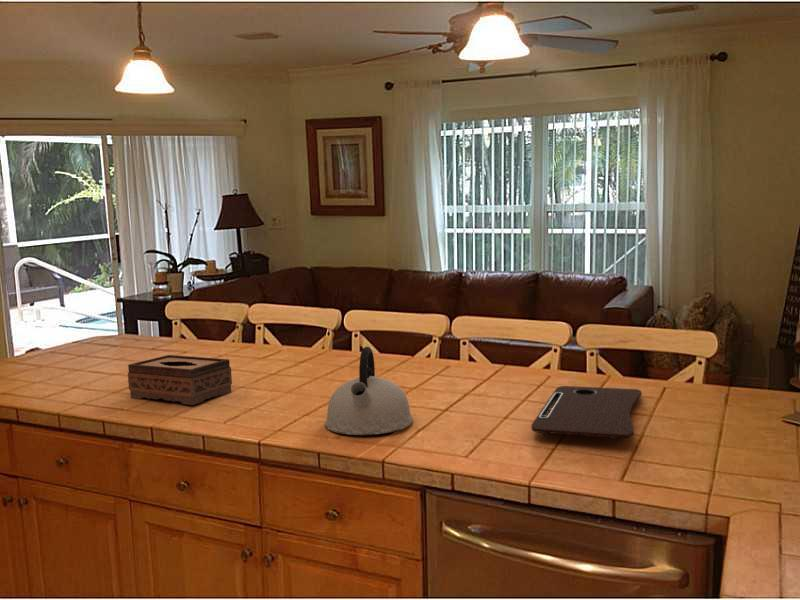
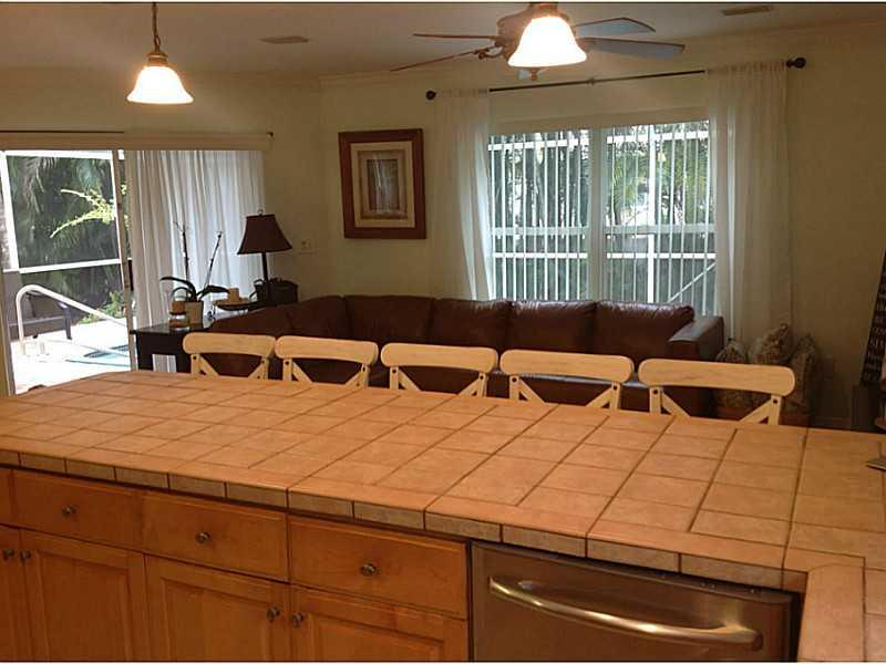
- kettle (366, 386)
- tissue box (180, 378)
- cutting board (590, 411)
